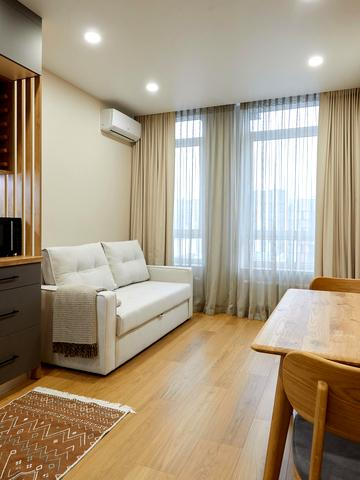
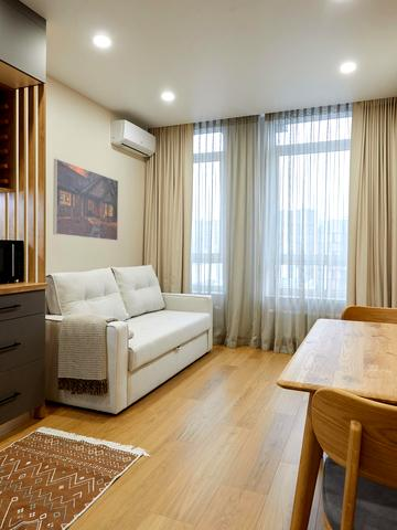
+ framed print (89, 204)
